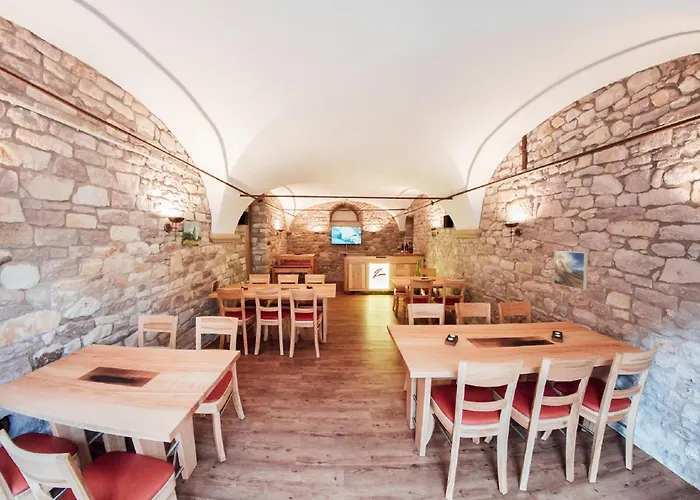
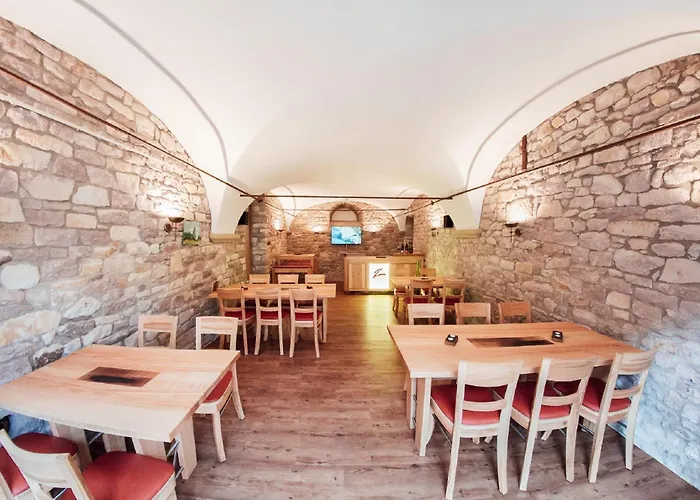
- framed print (569, 269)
